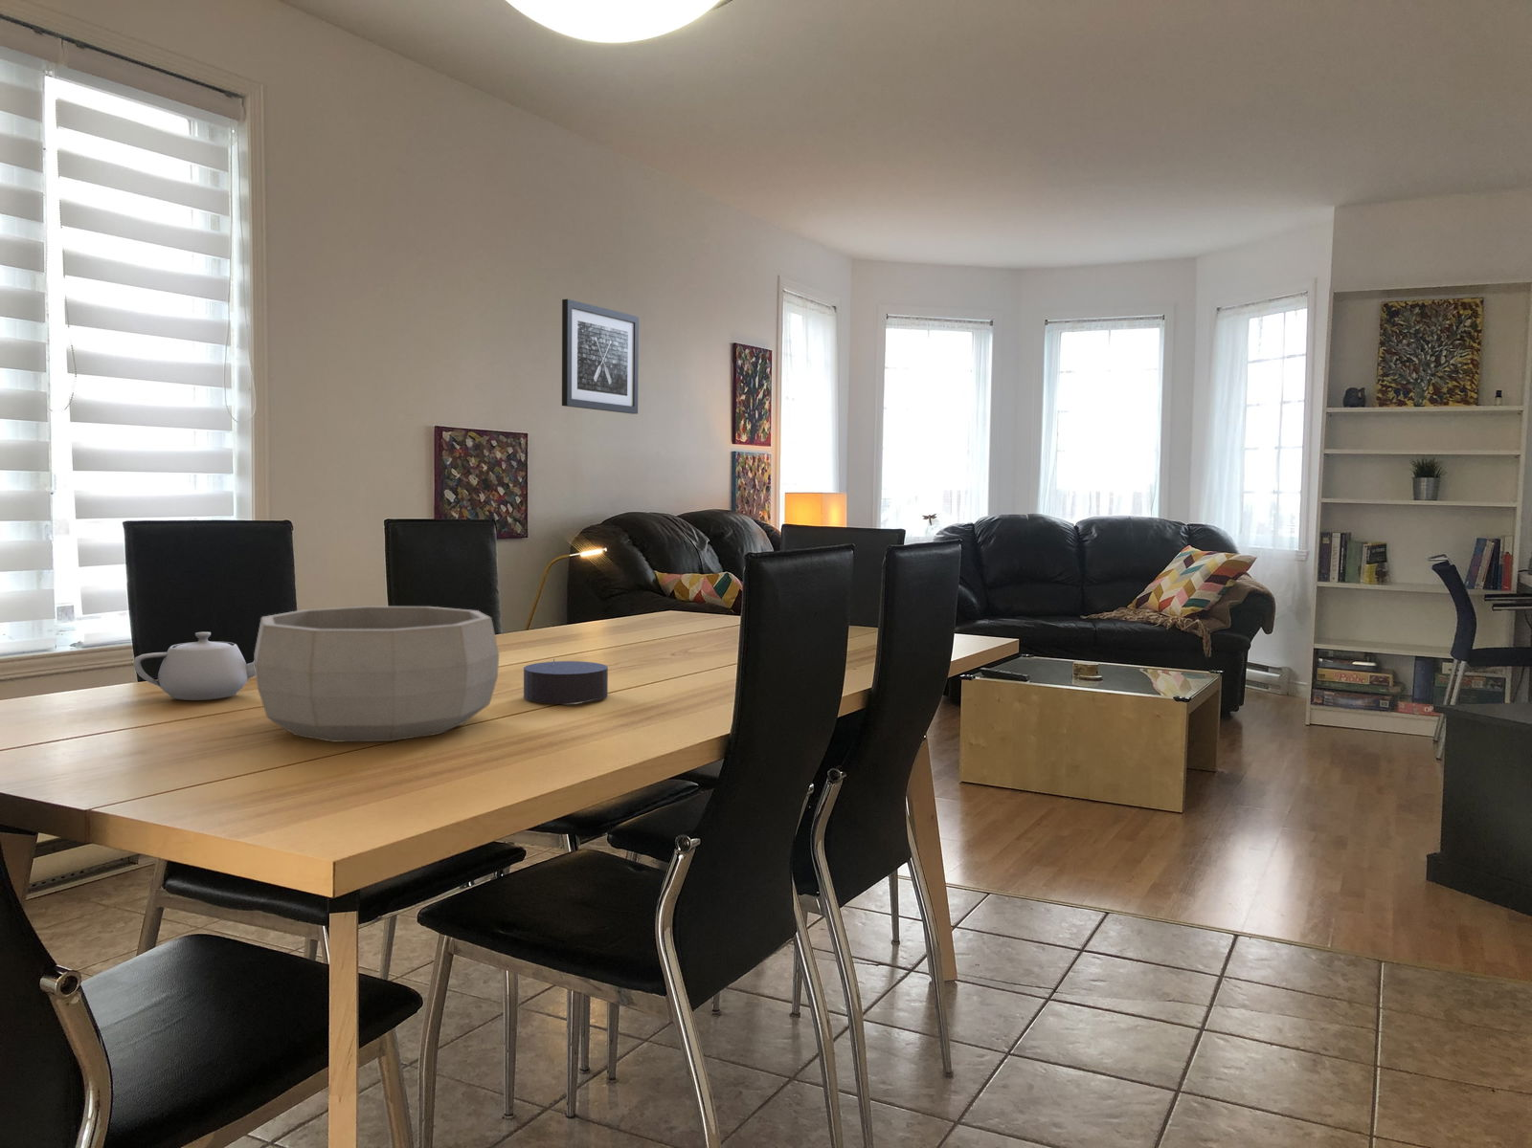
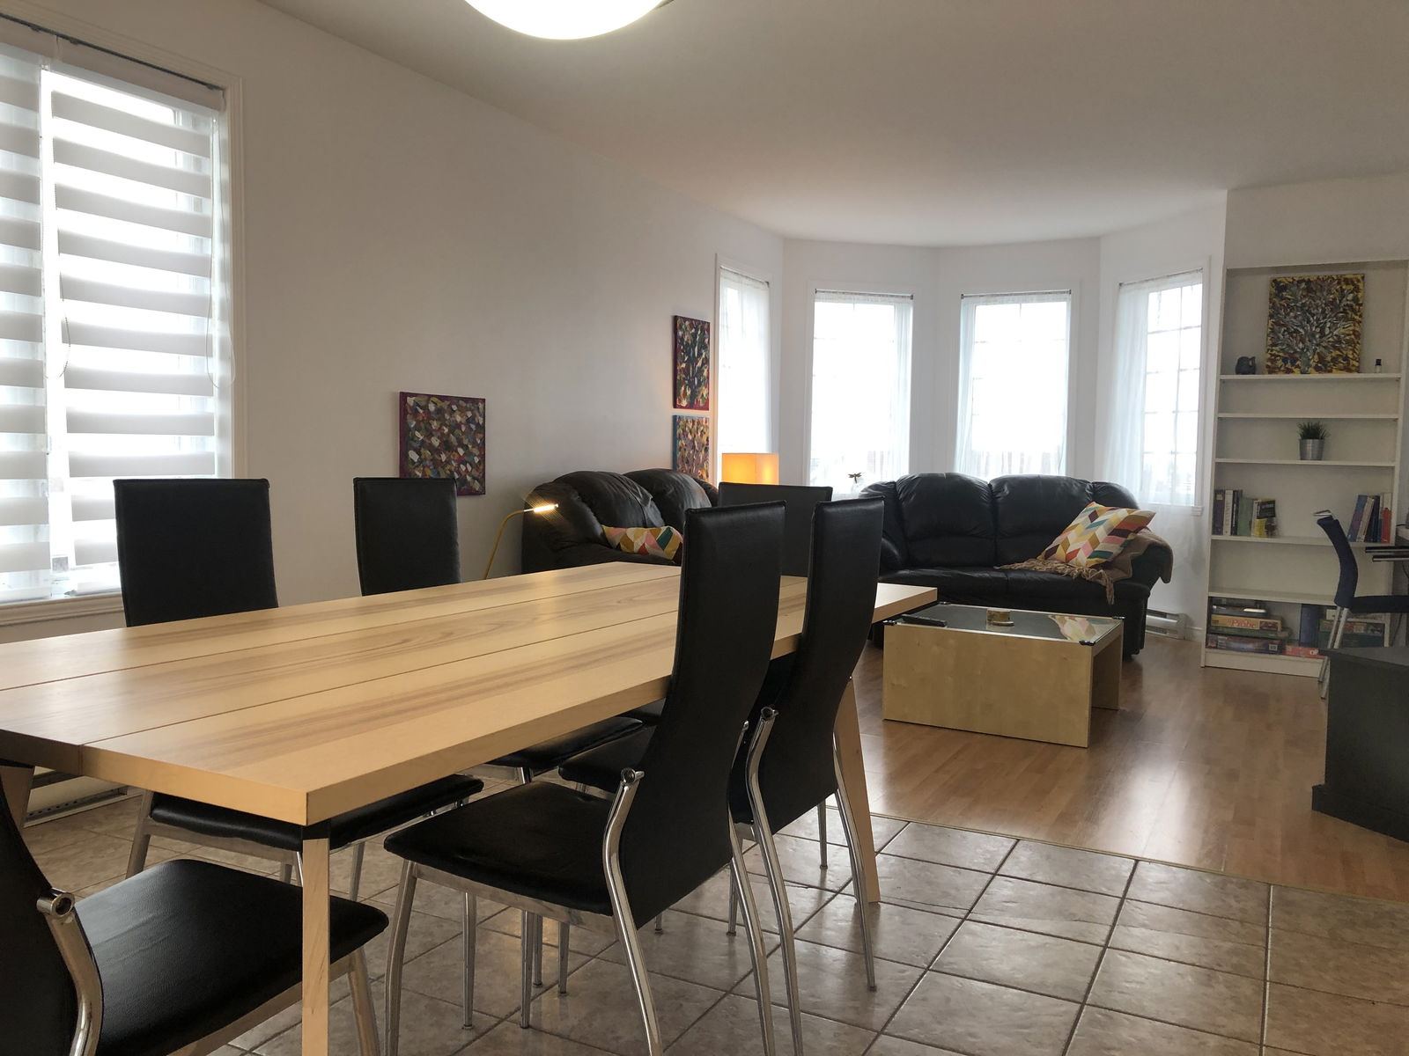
- decorative bowl (379, 670)
- wall art (601, 359)
- teapot (207, 664)
- candle (565, 679)
